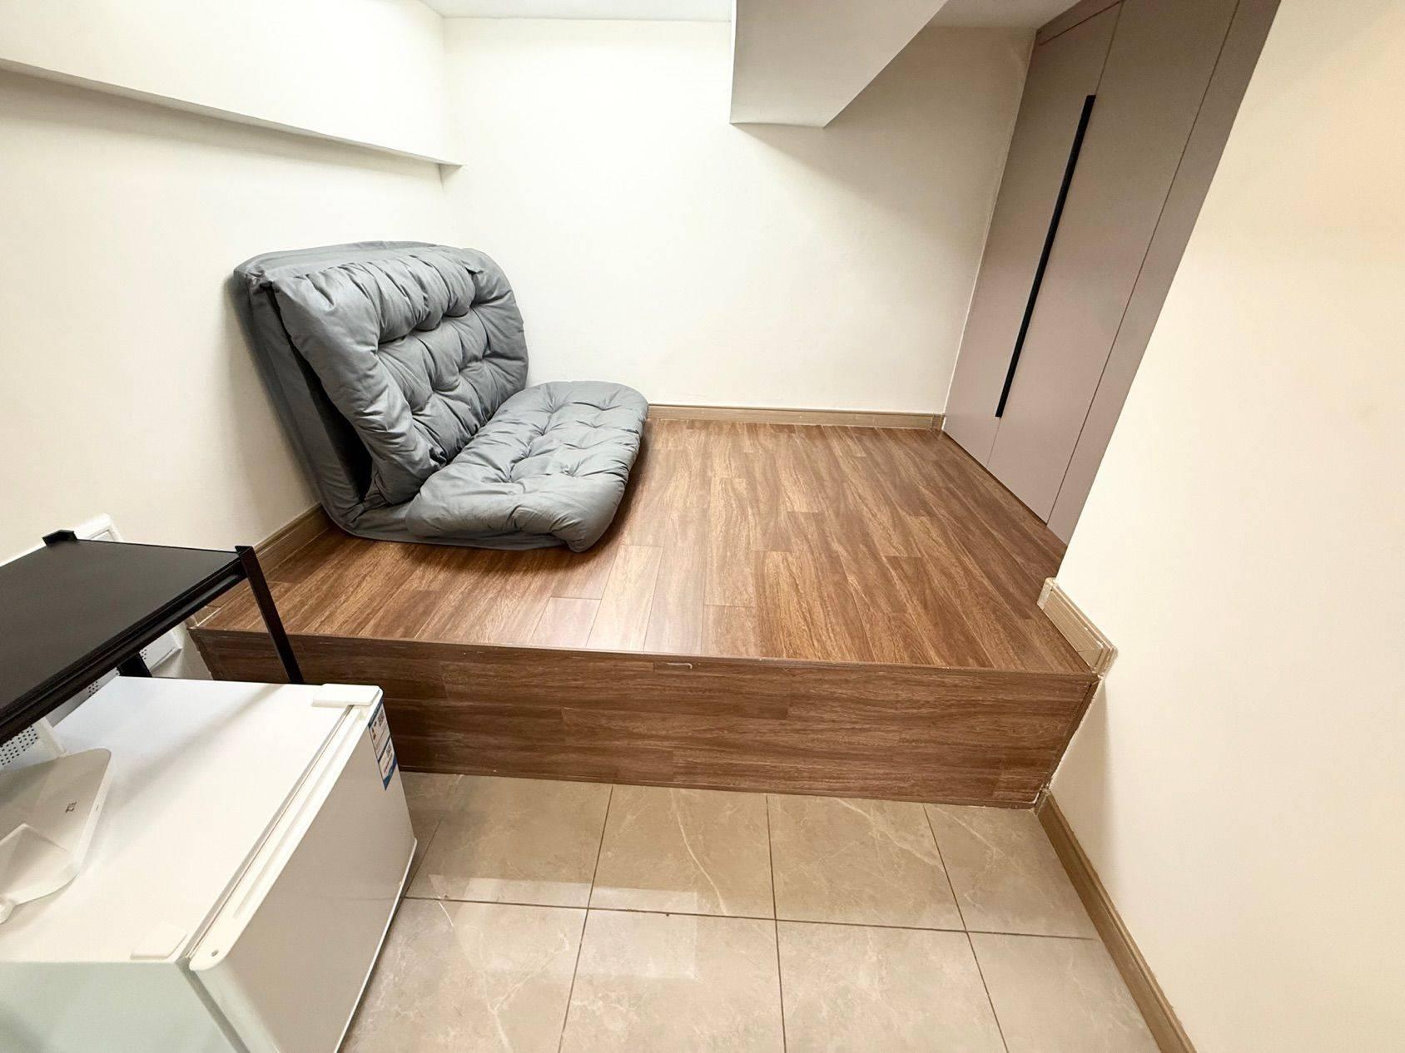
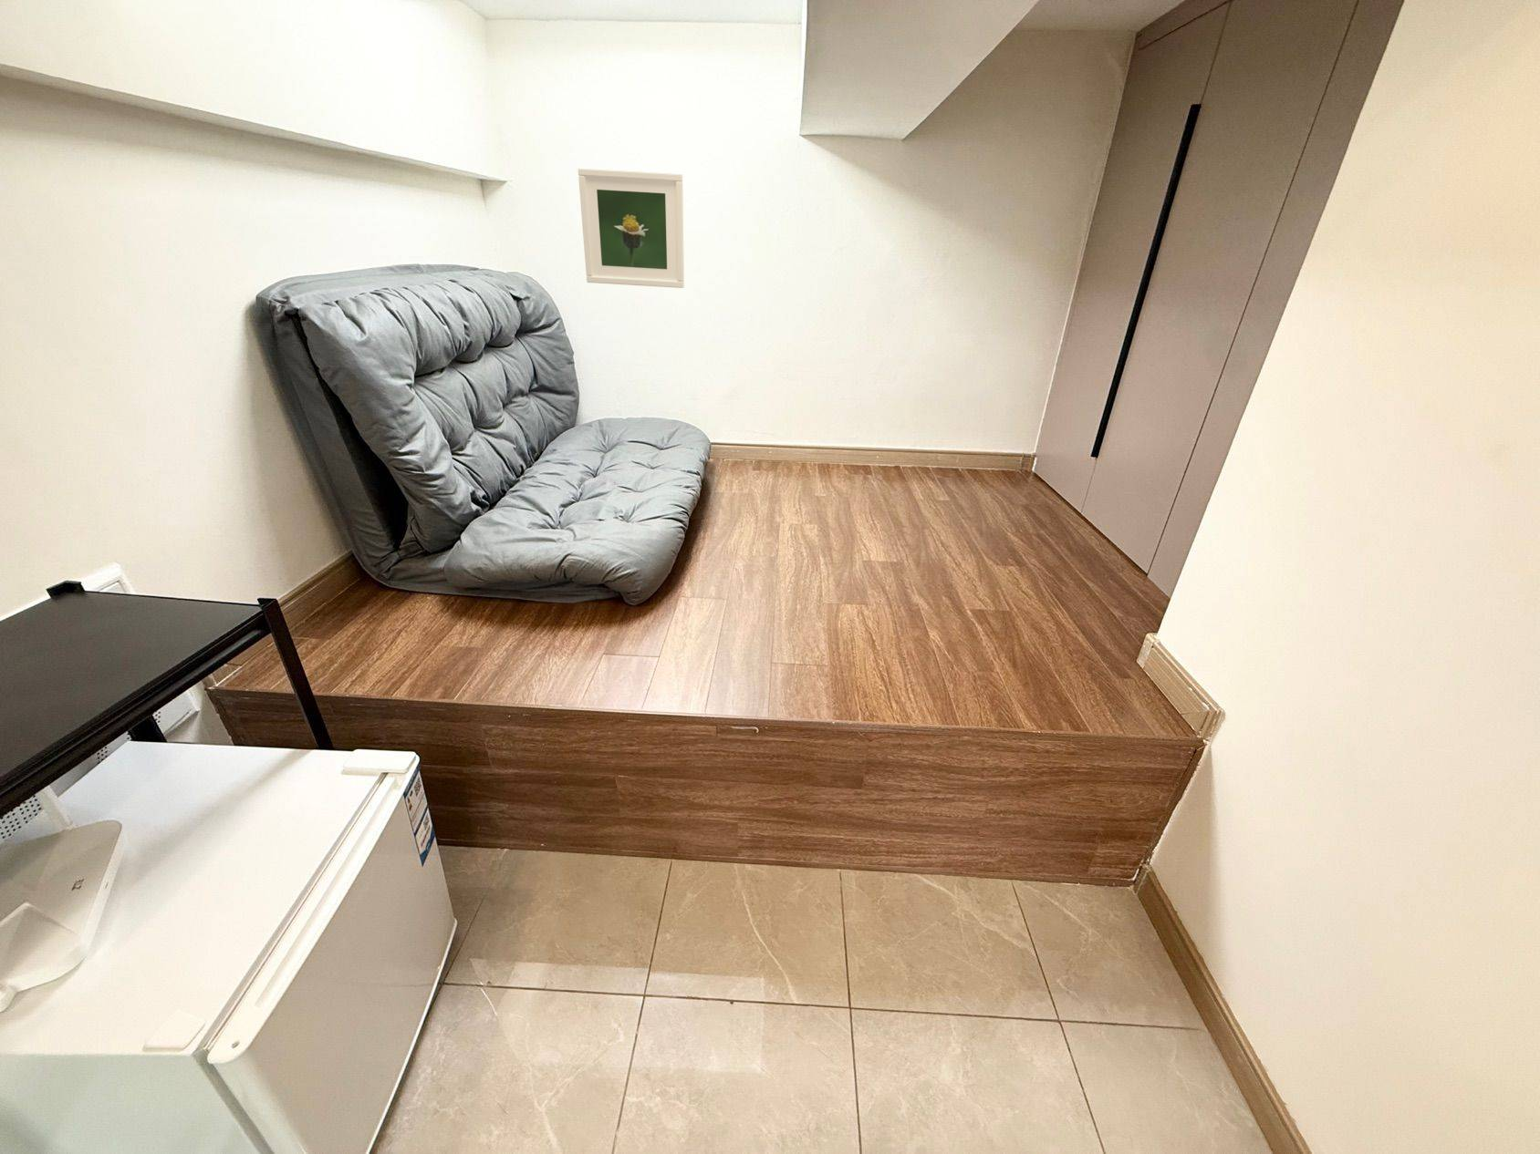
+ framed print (632, 229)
